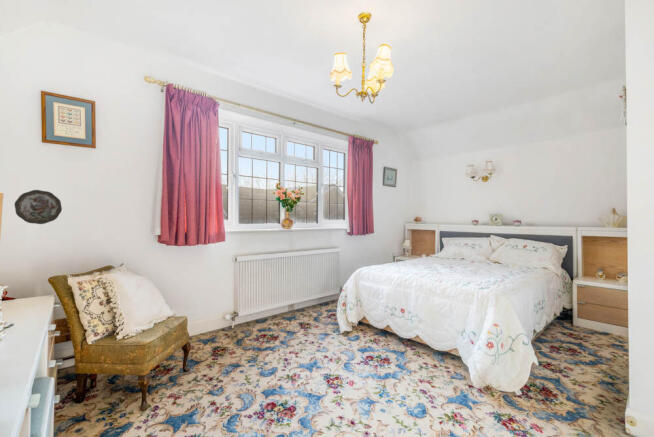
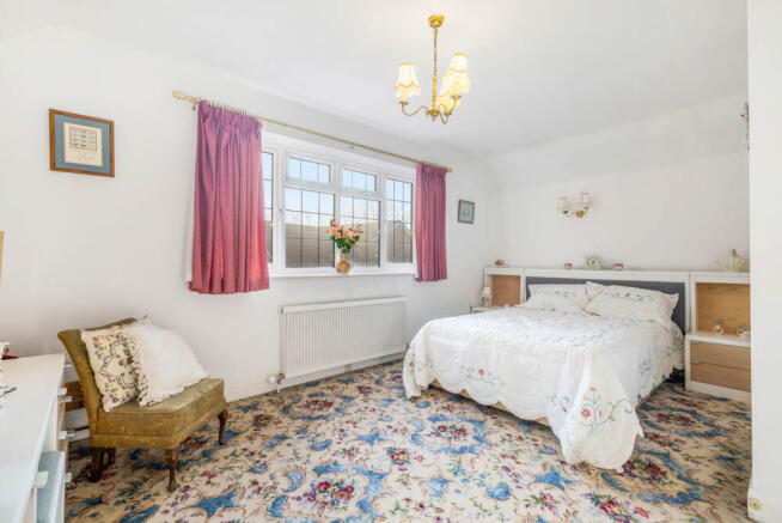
- decorative plate (39, 207)
